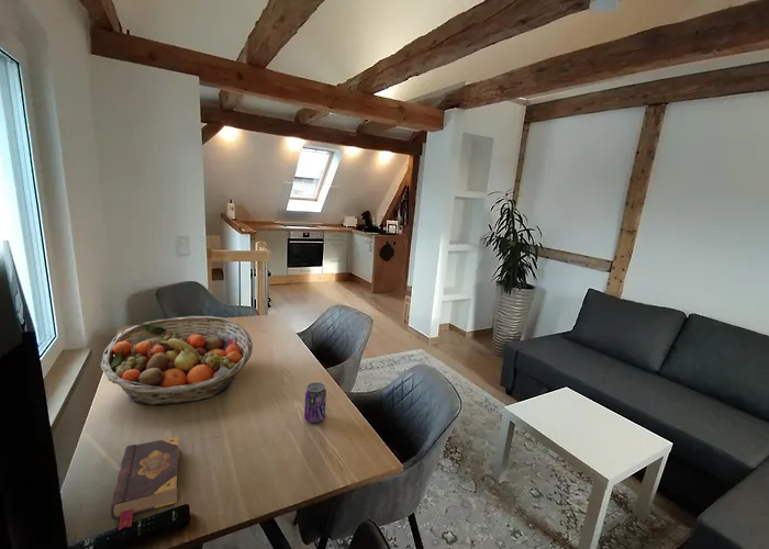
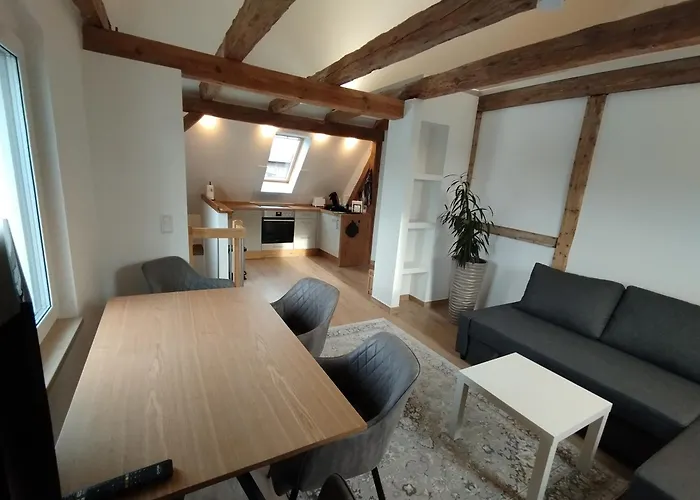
- beverage can (315, 402)
- book (147, 478)
- fruit basket (182, 358)
